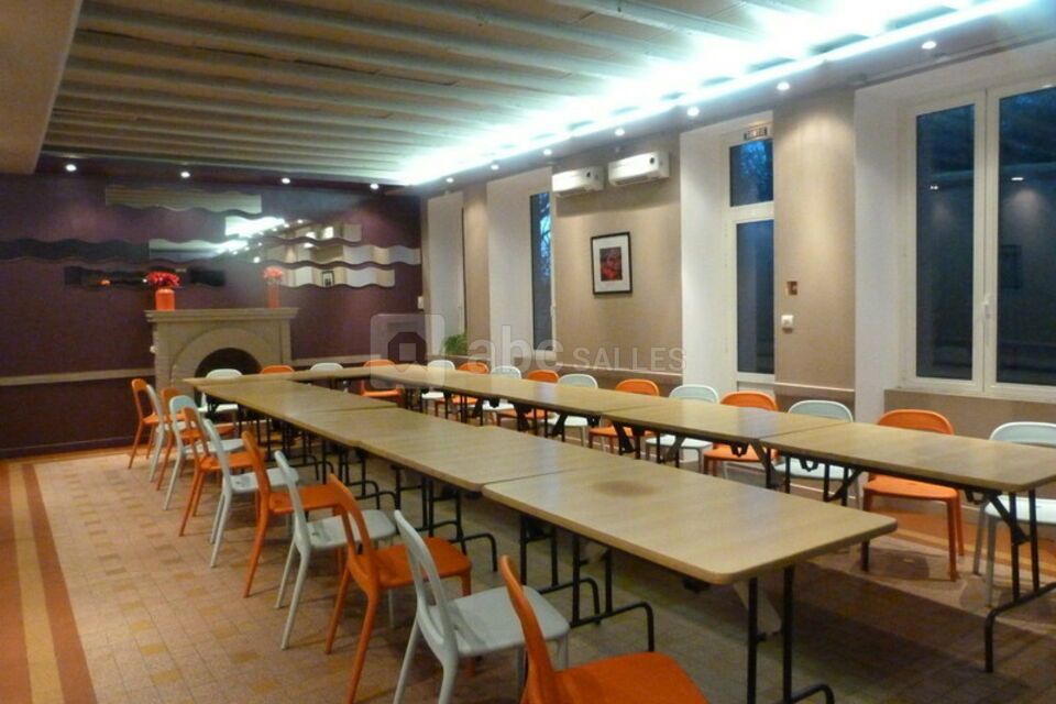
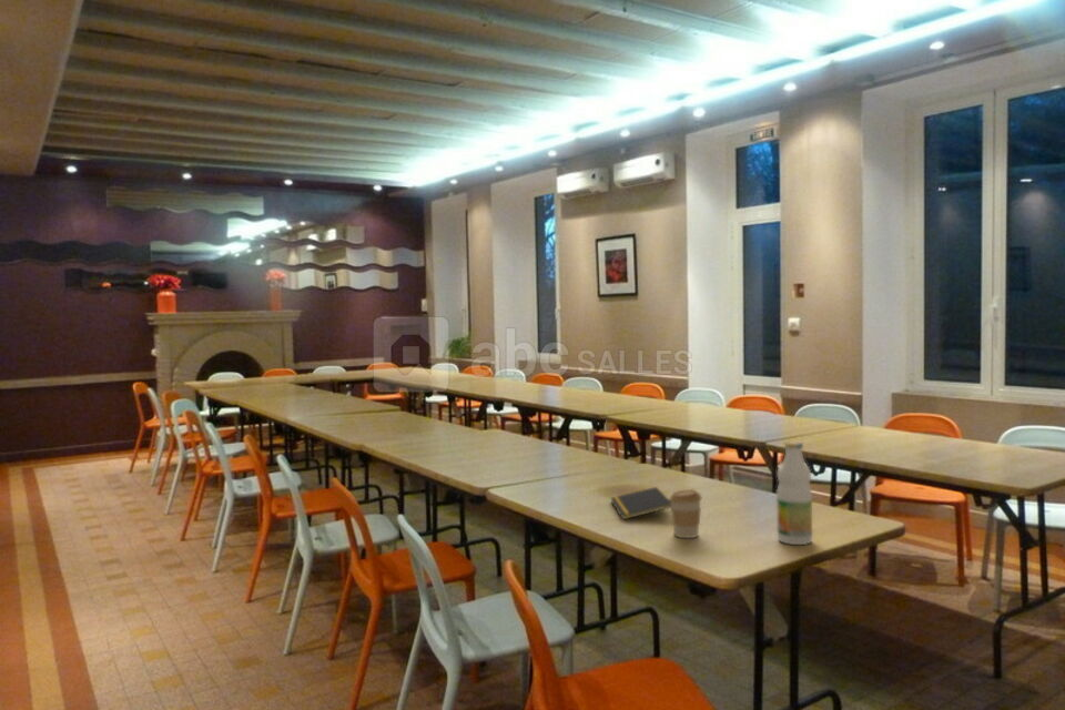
+ coffee cup (686, 513)
+ notepad (640, 501)
+ bottle (794, 491)
